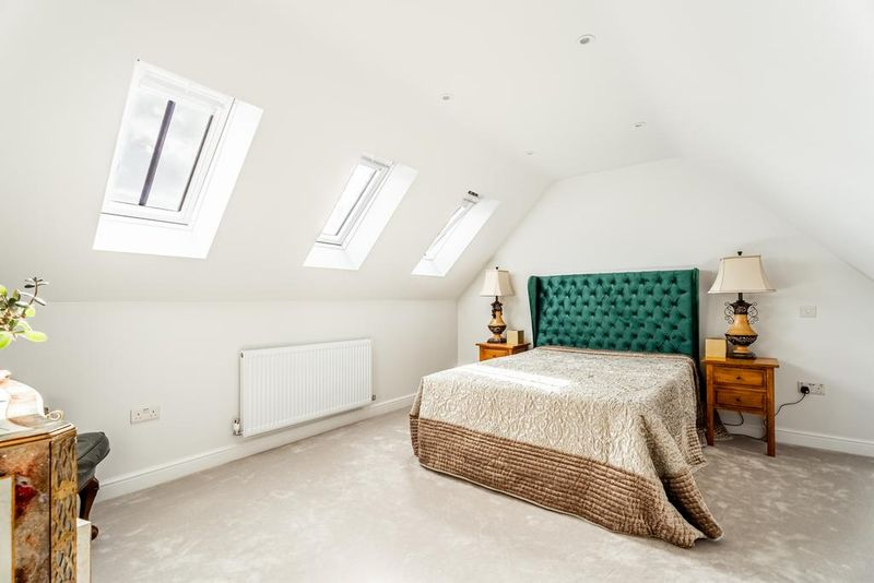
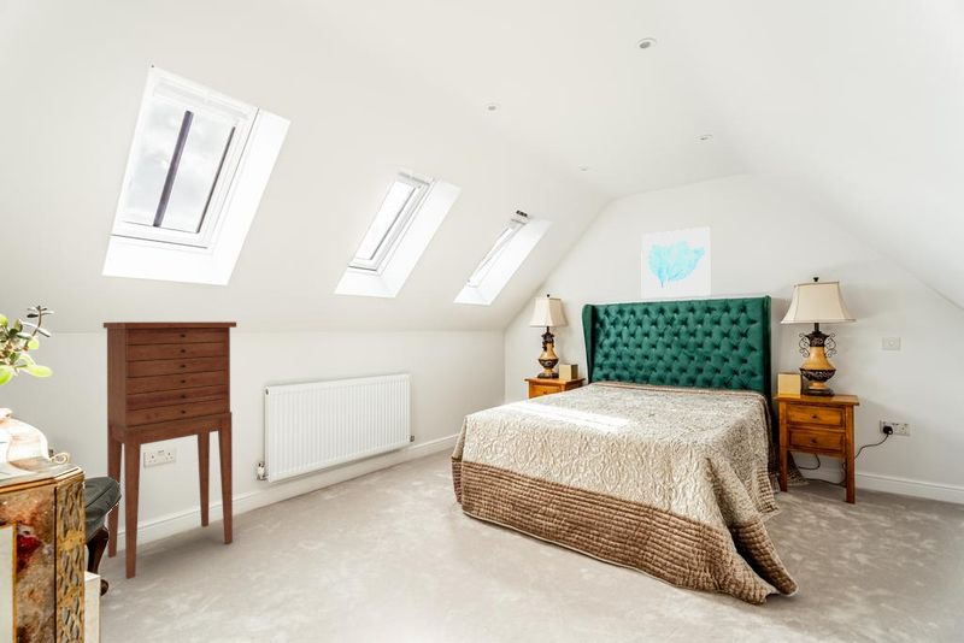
+ cabinet (172, 435)
+ wall art (675, 264)
